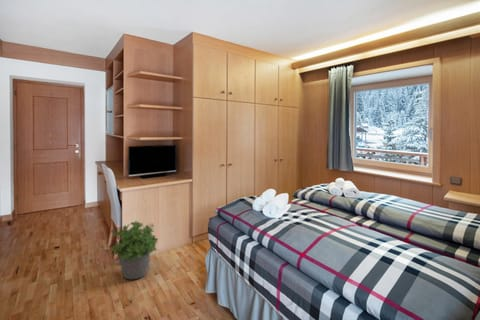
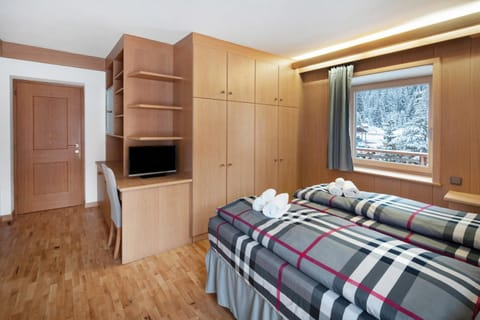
- potted plant (136, 248)
